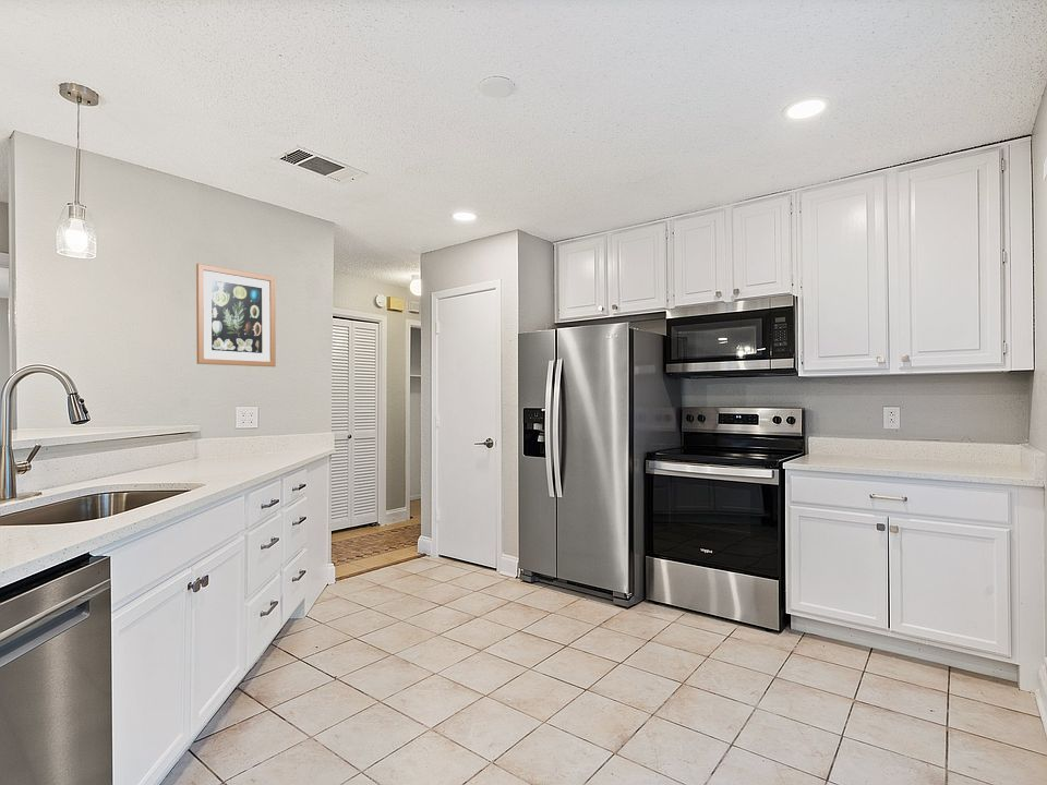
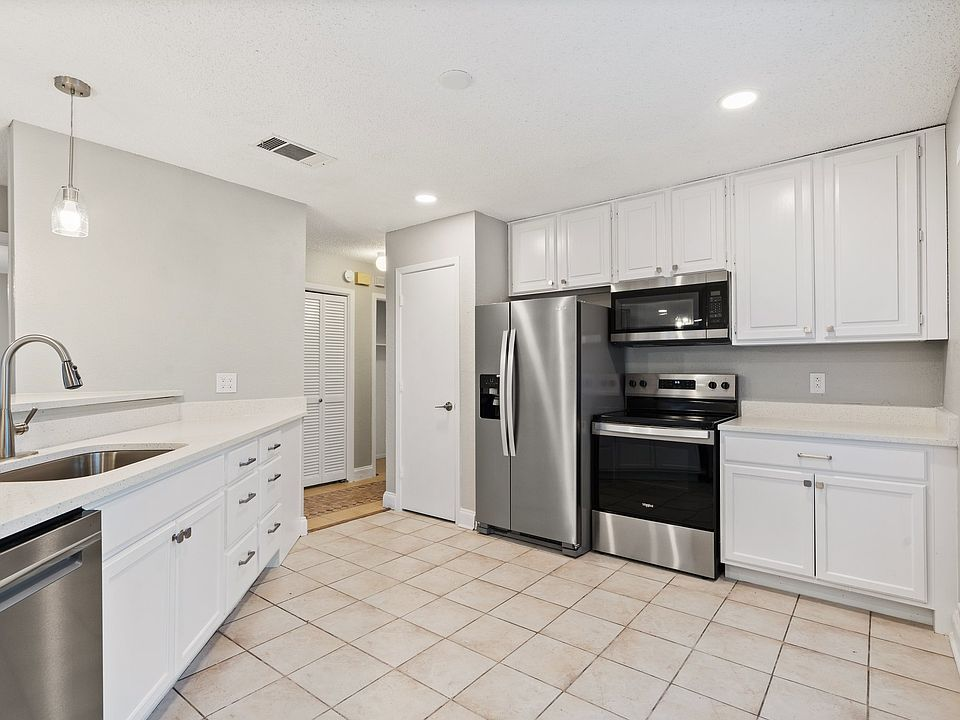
- wall art (238, 317)
